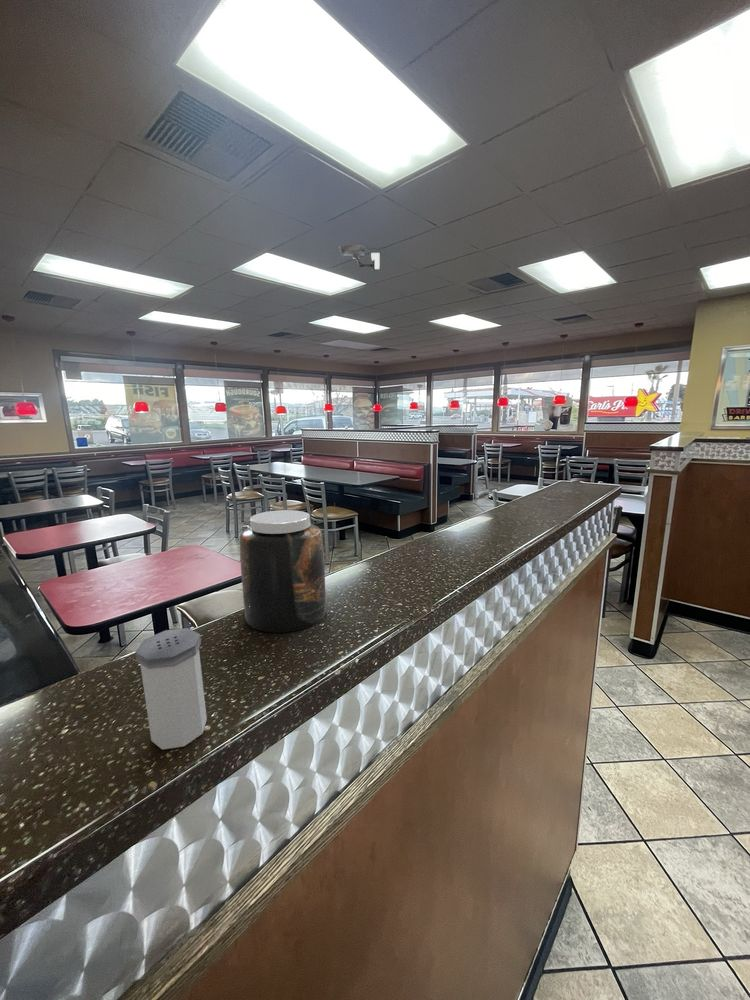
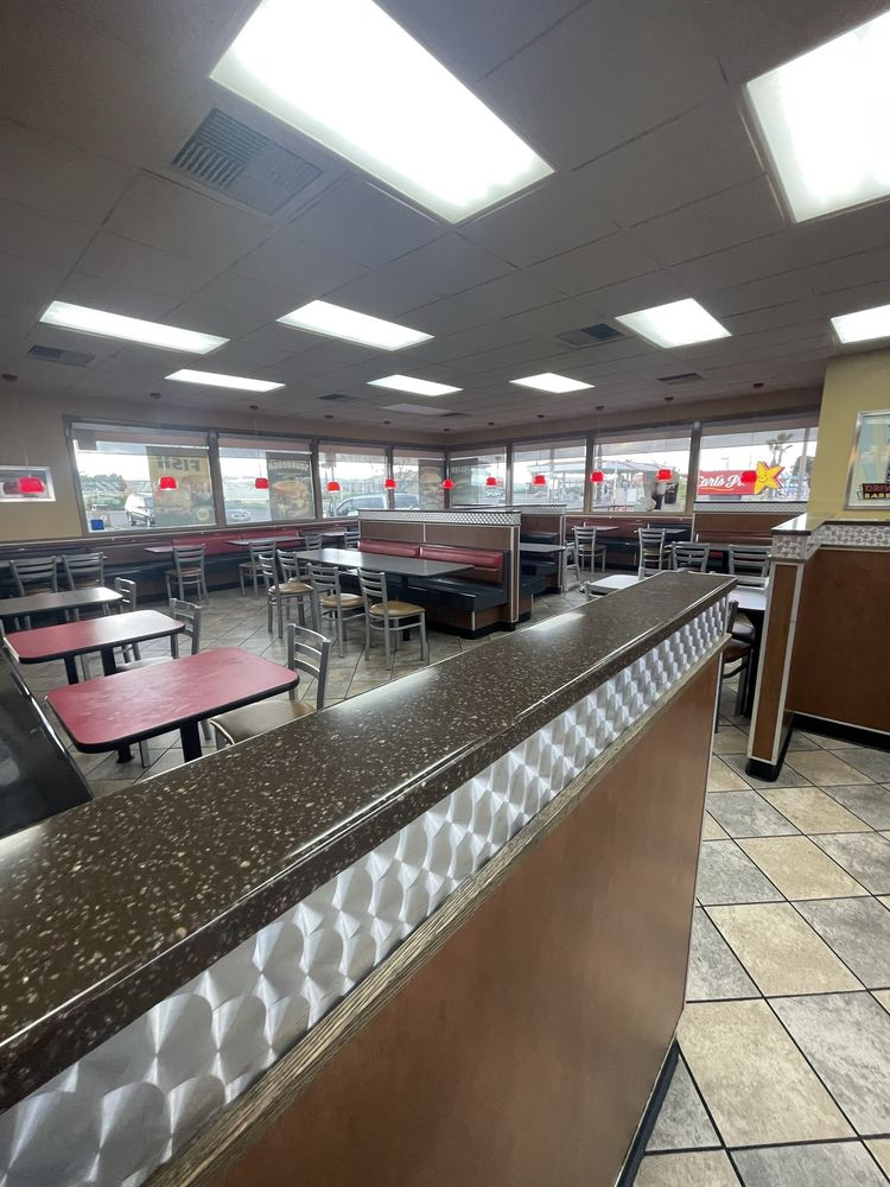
- security camera (359, 262)
- jar (283, 566)
- salt shaker (174, 687)
